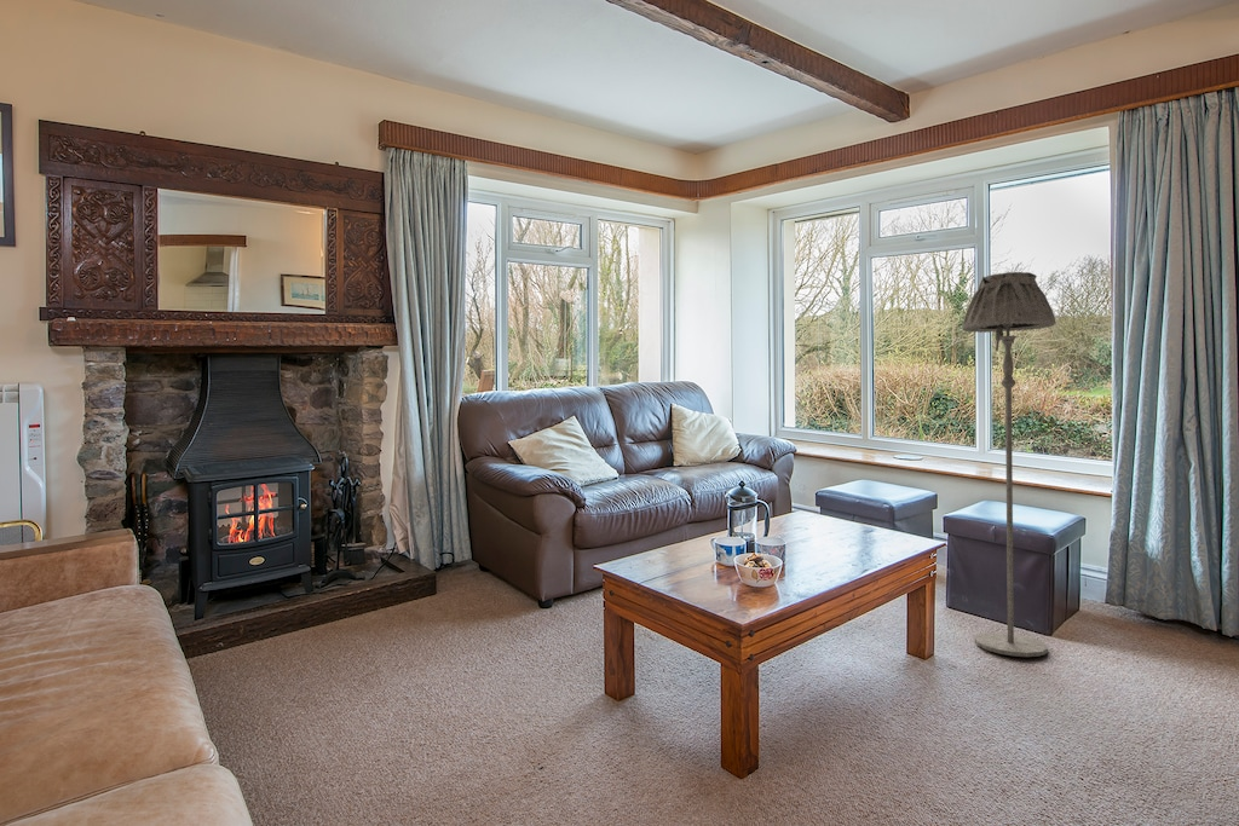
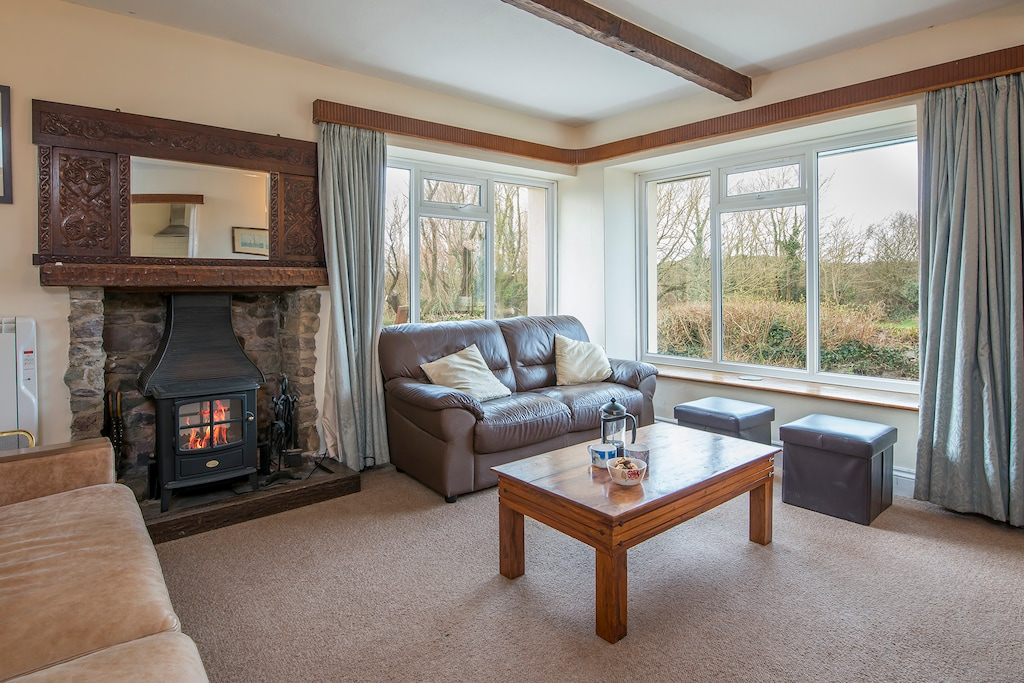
- floor lamp (1008, 461)
